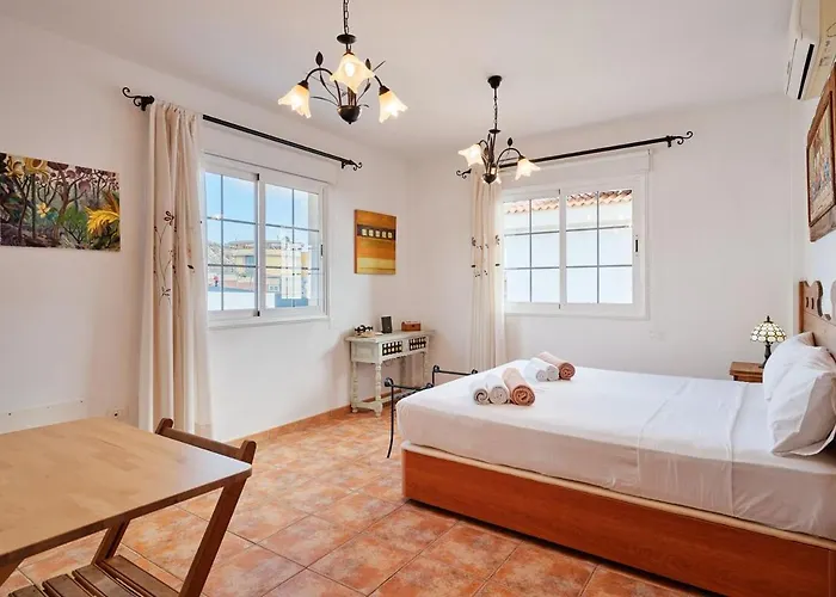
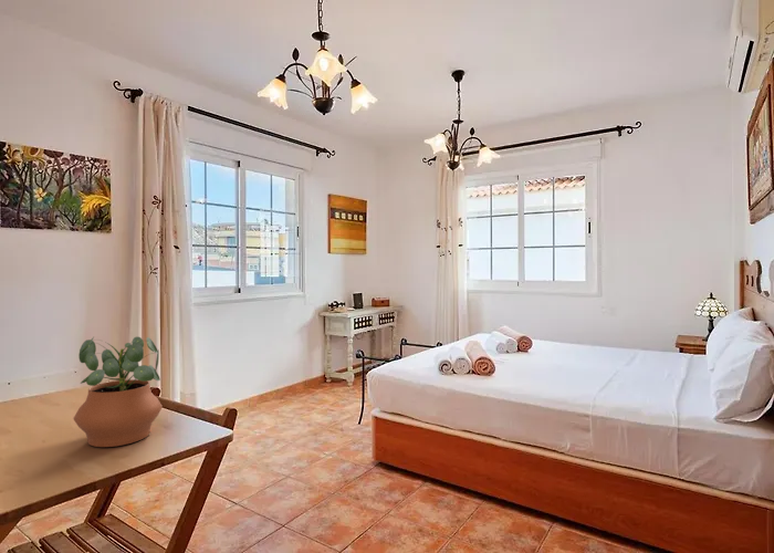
+ potted plant (124, 387)
